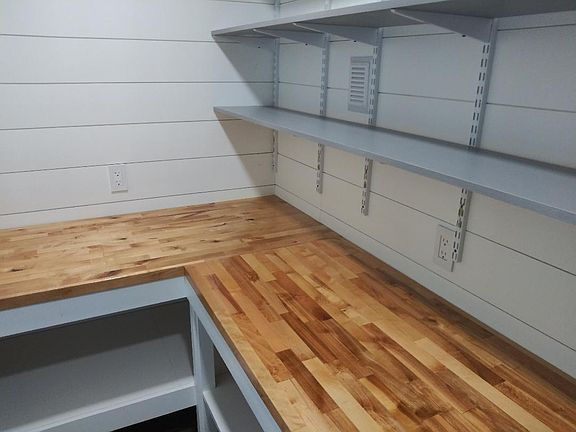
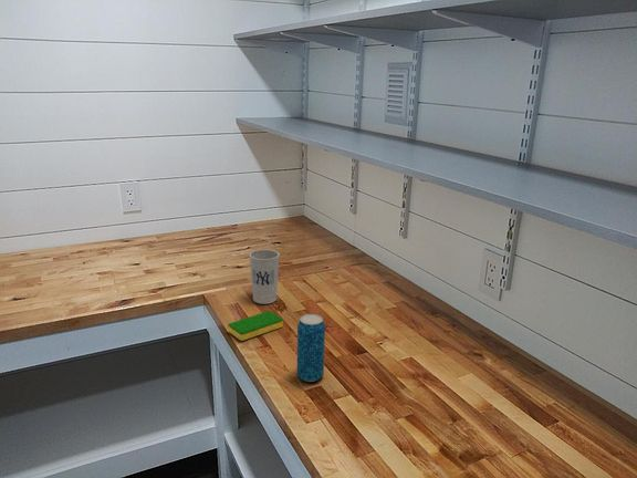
+ dish sponge (255, 324)
+ beverage can (311, 347)
+ cup (264, 277)
